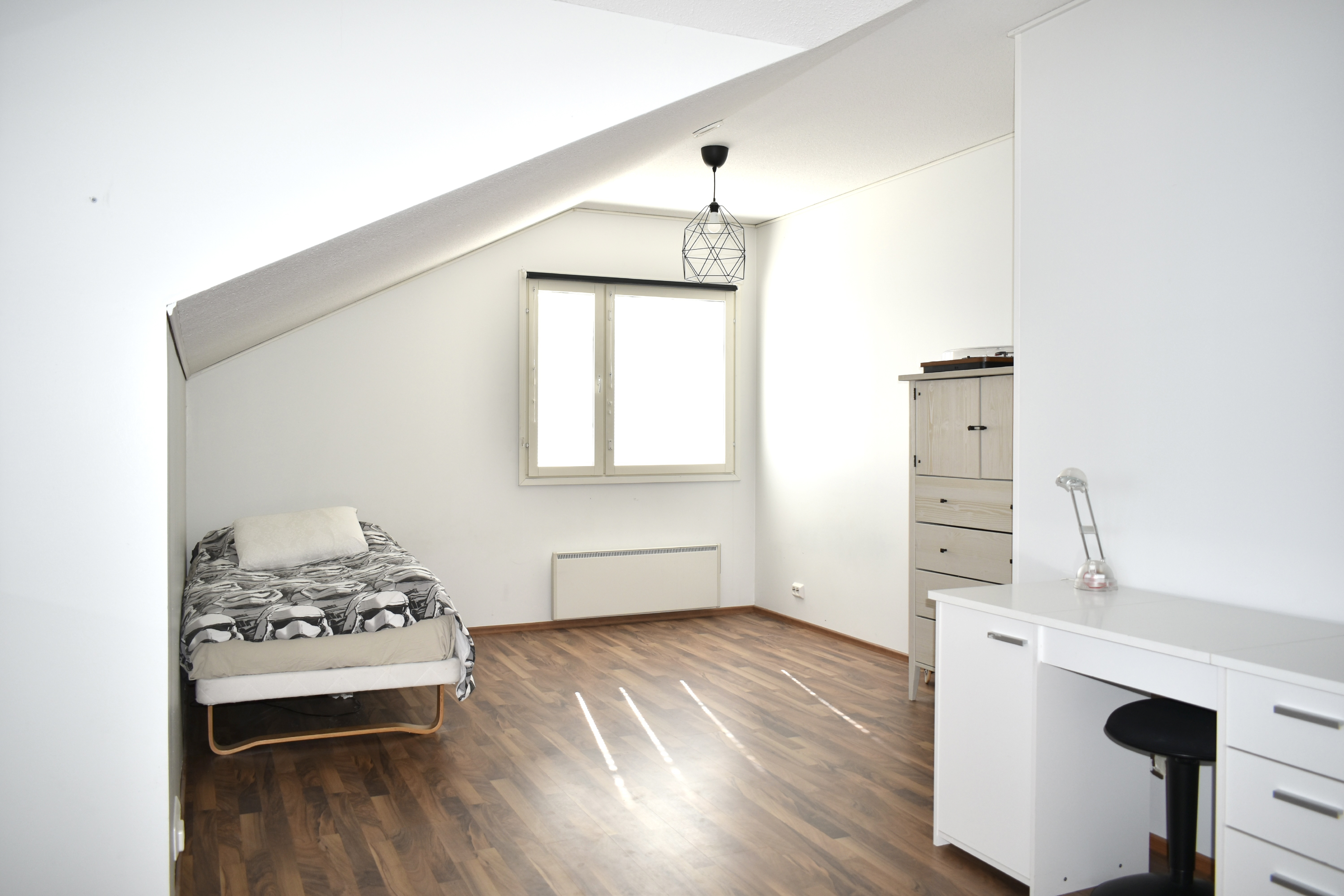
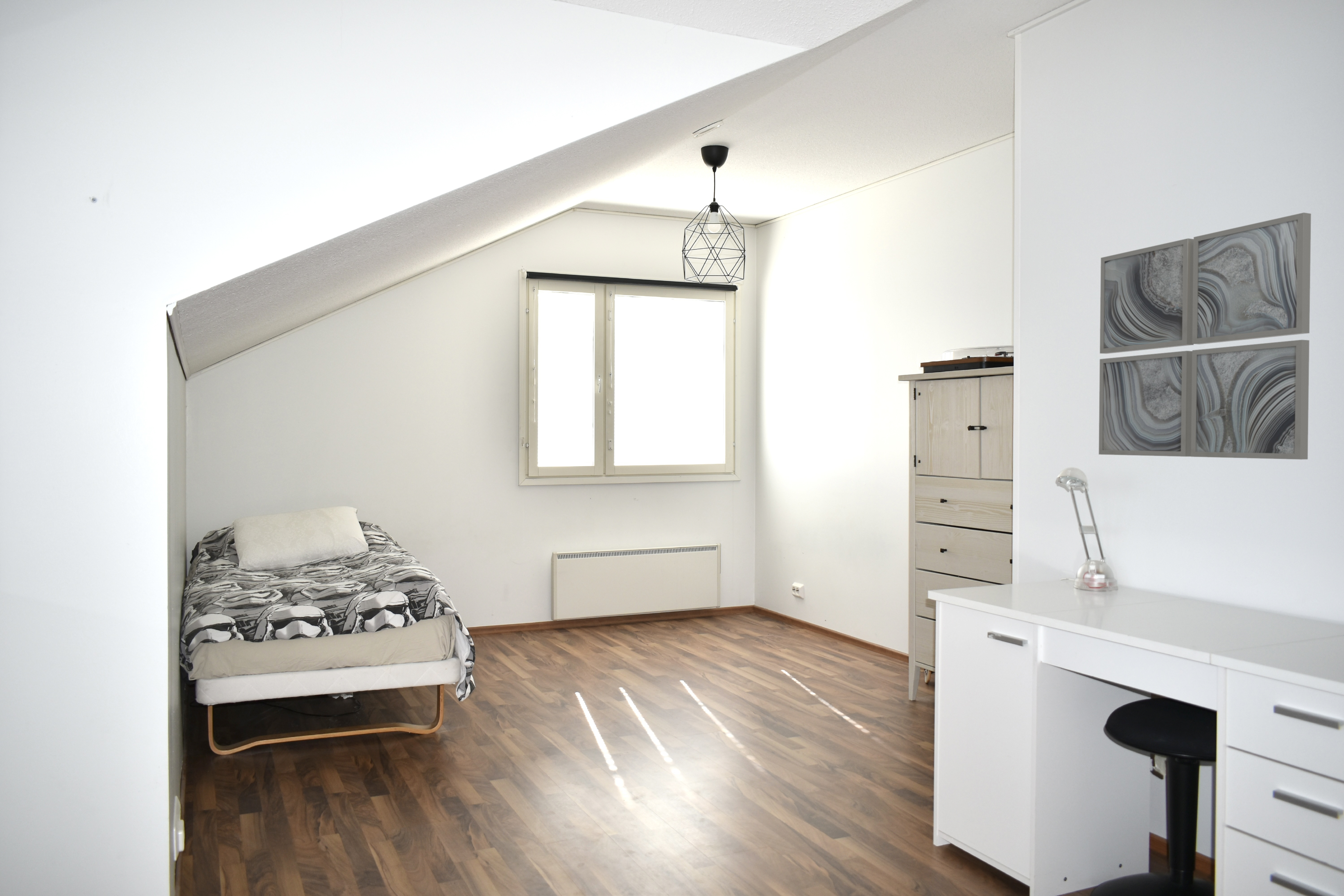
+ wall art (1193, 345)
